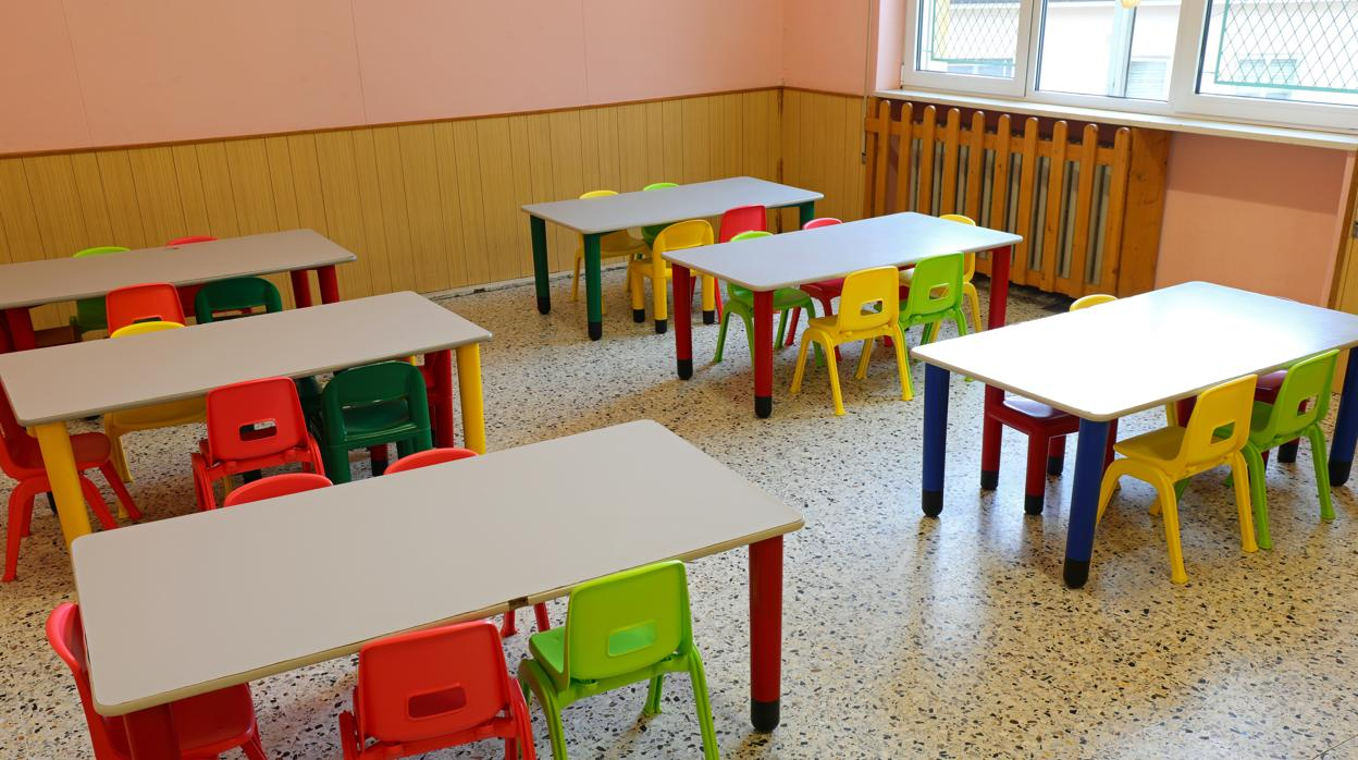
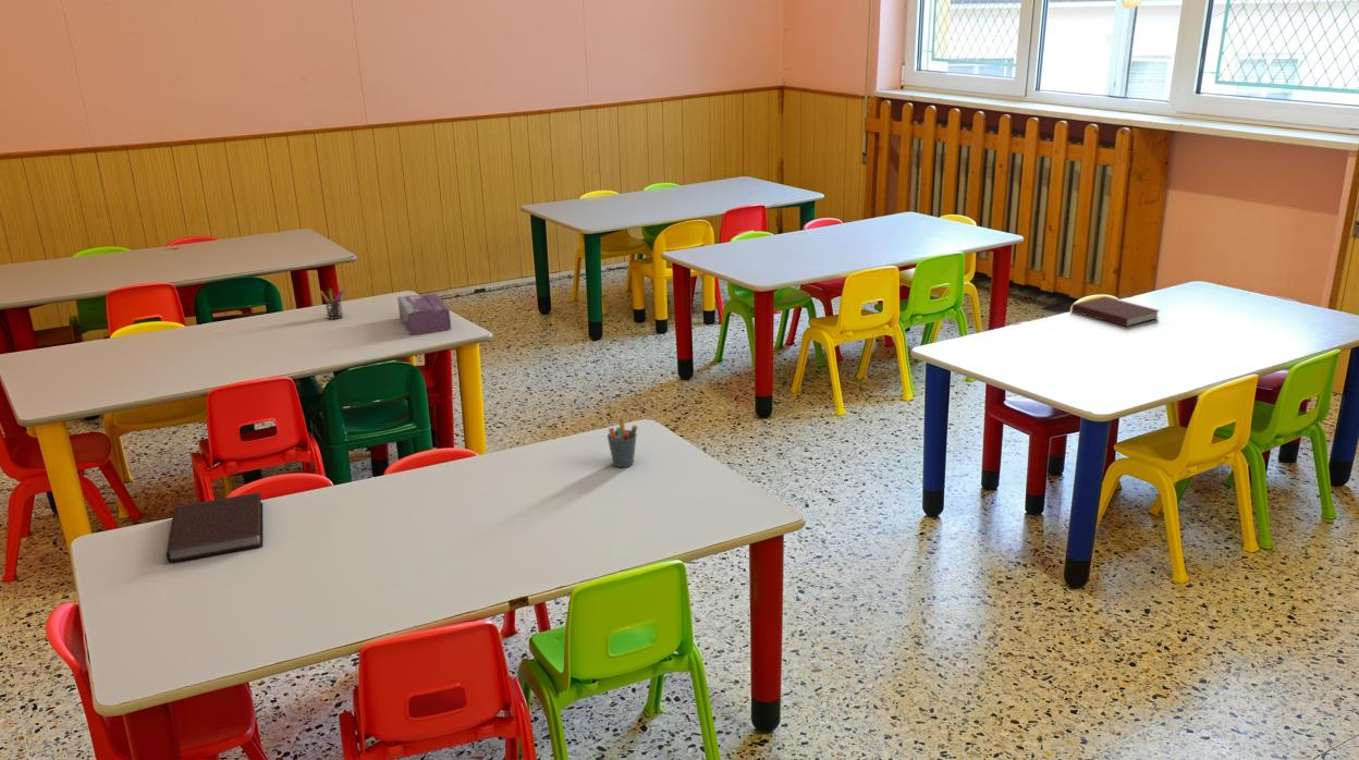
+ tissue box (424, 312)
+ notebook (1114, 310)
+ pen holder (333, 302)
+ pen holder (622, 441)
+ notebook (217, 525)
